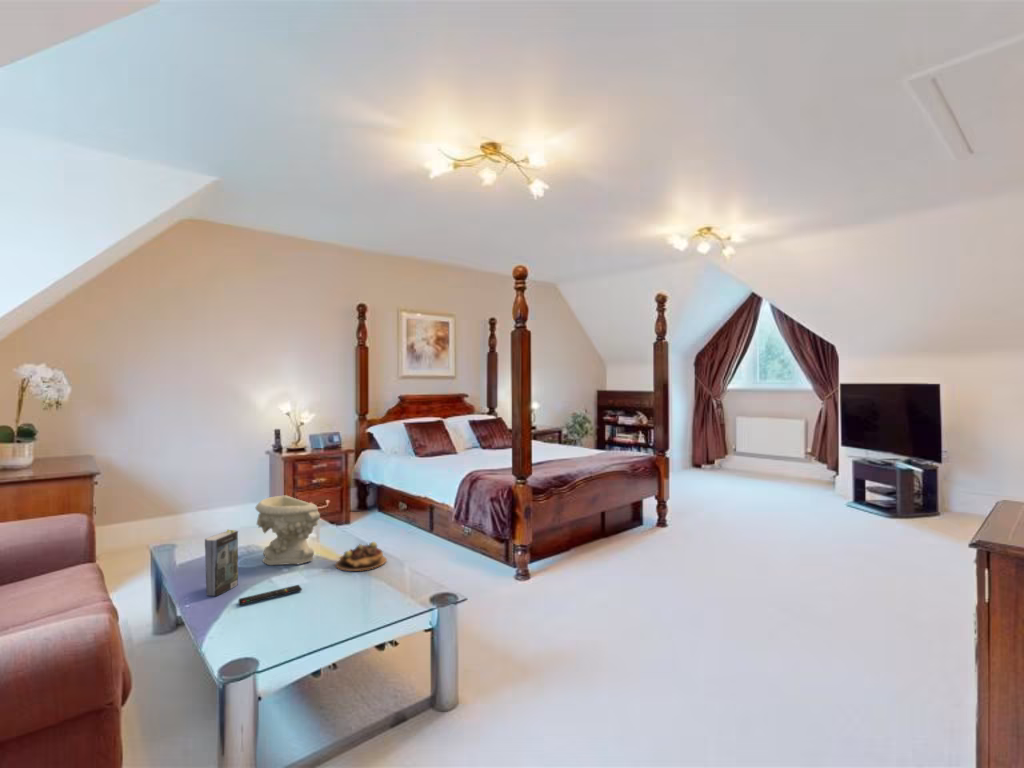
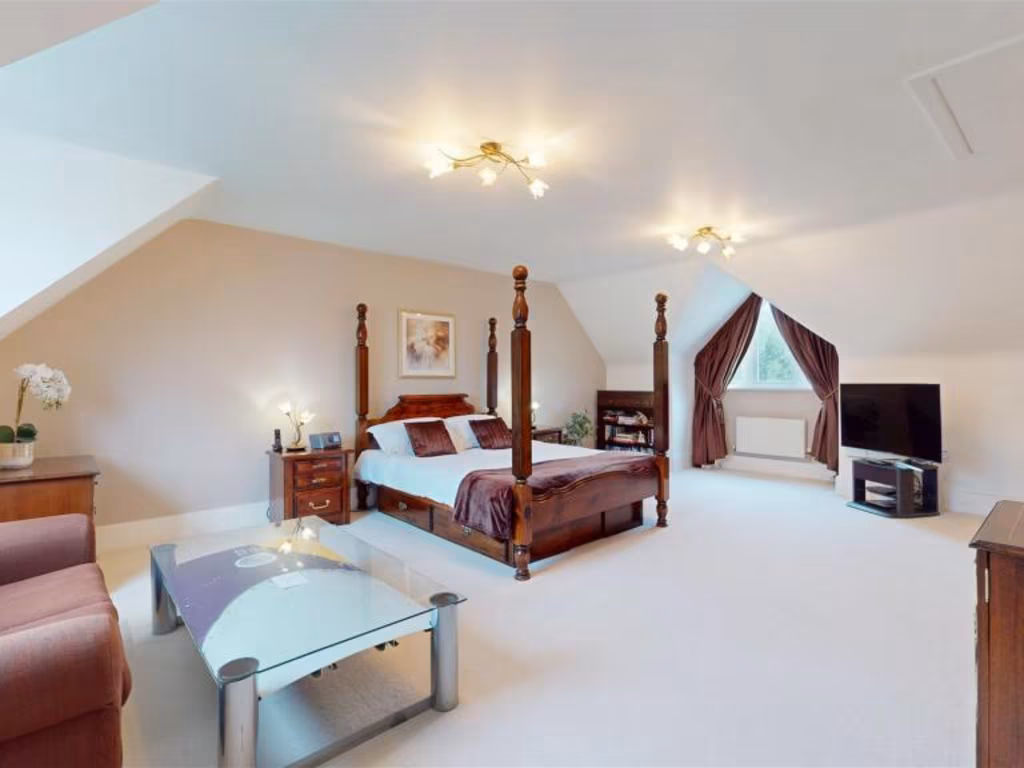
- decorative bowl (284, 529)
- remote control (270, 595)
- succulent plant (361, 553)
- book (223, 560)
